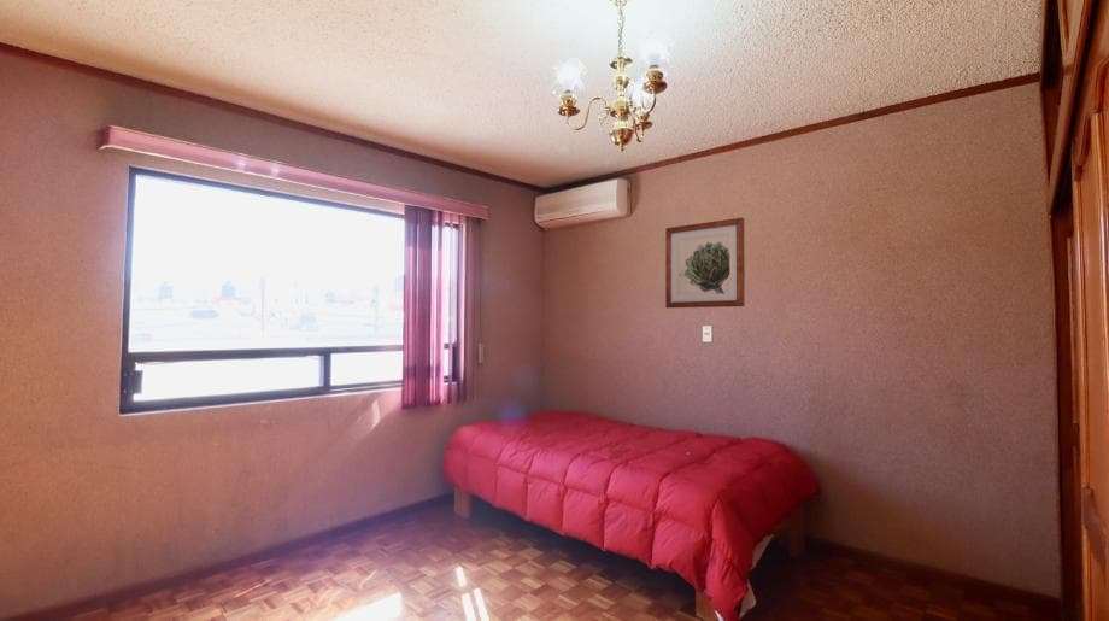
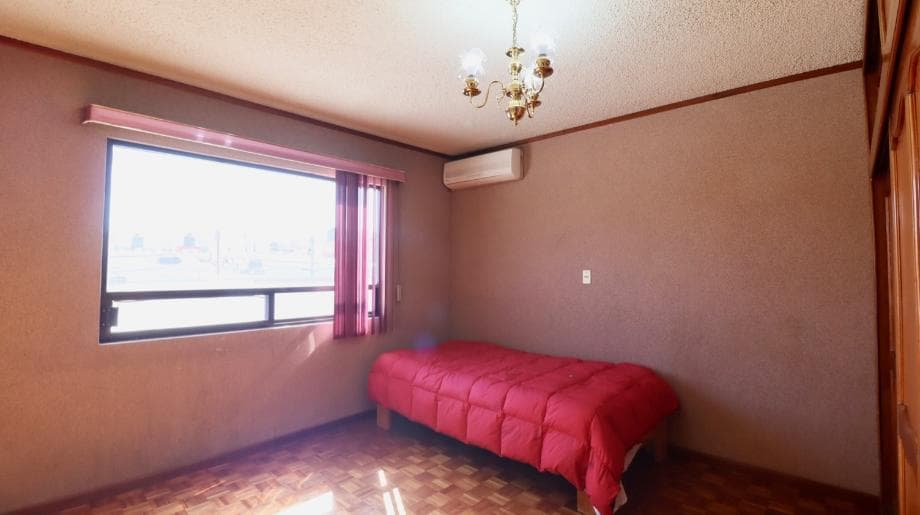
- wall art (703, 265)
